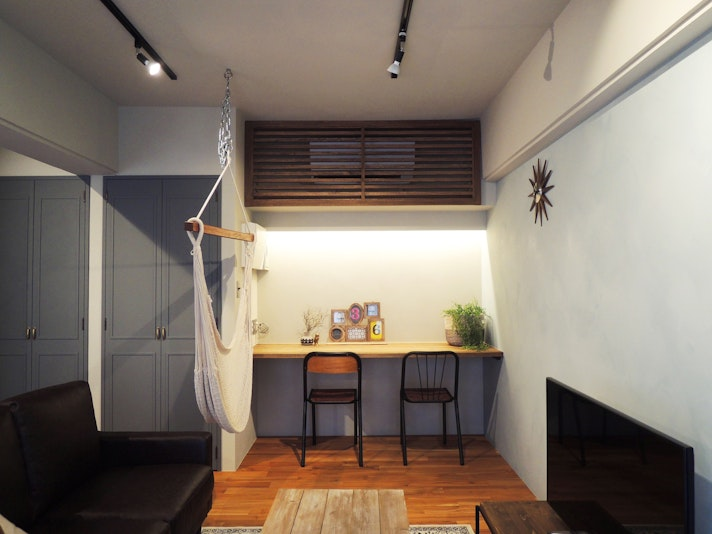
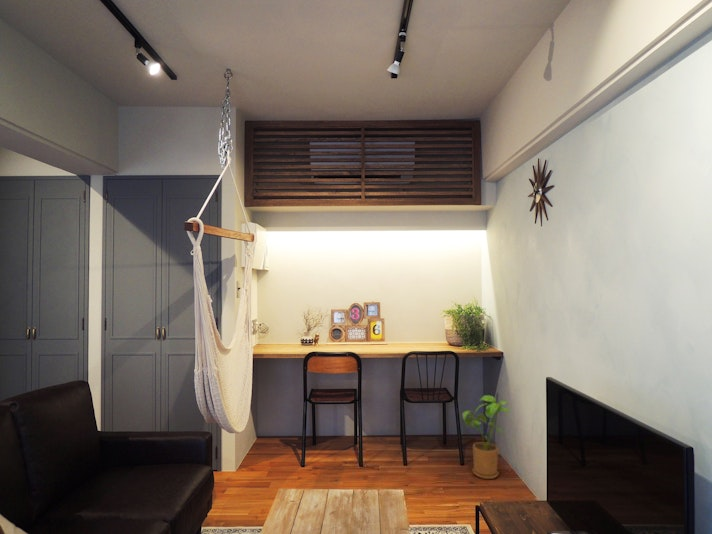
+ house plant (483, 435)
